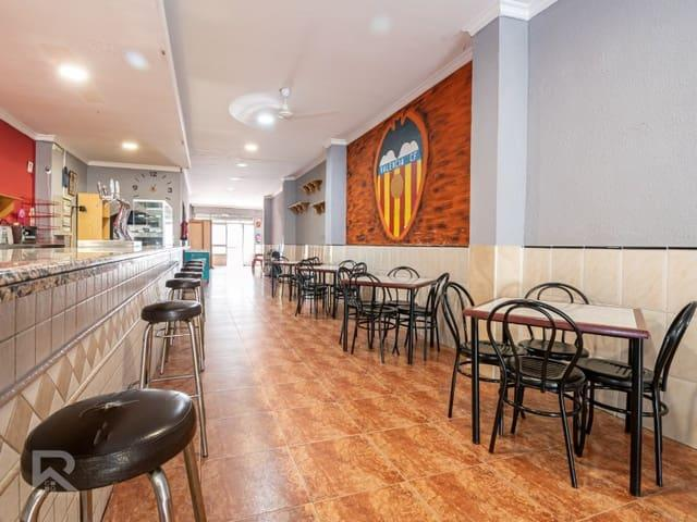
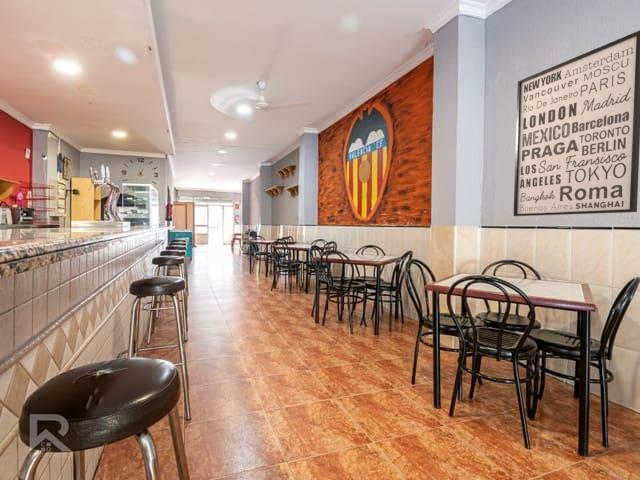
+ wall art (569, 137)
